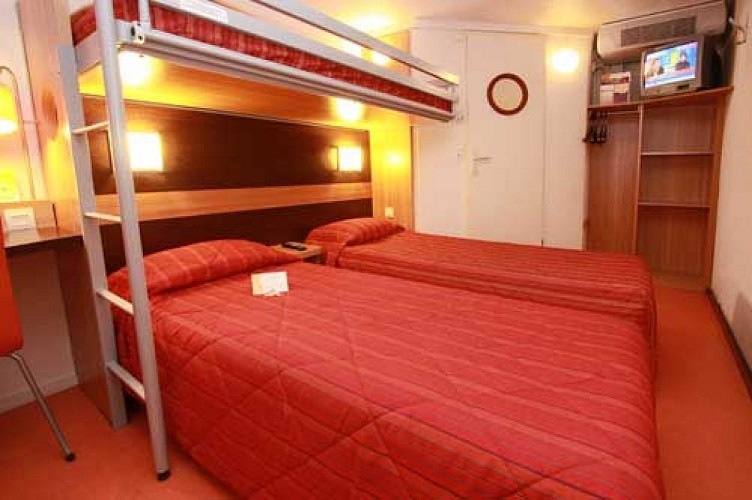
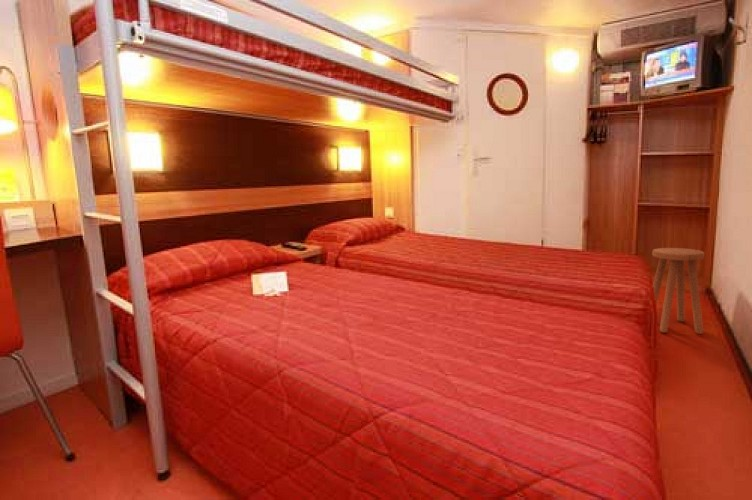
+ stool (673, 289)
